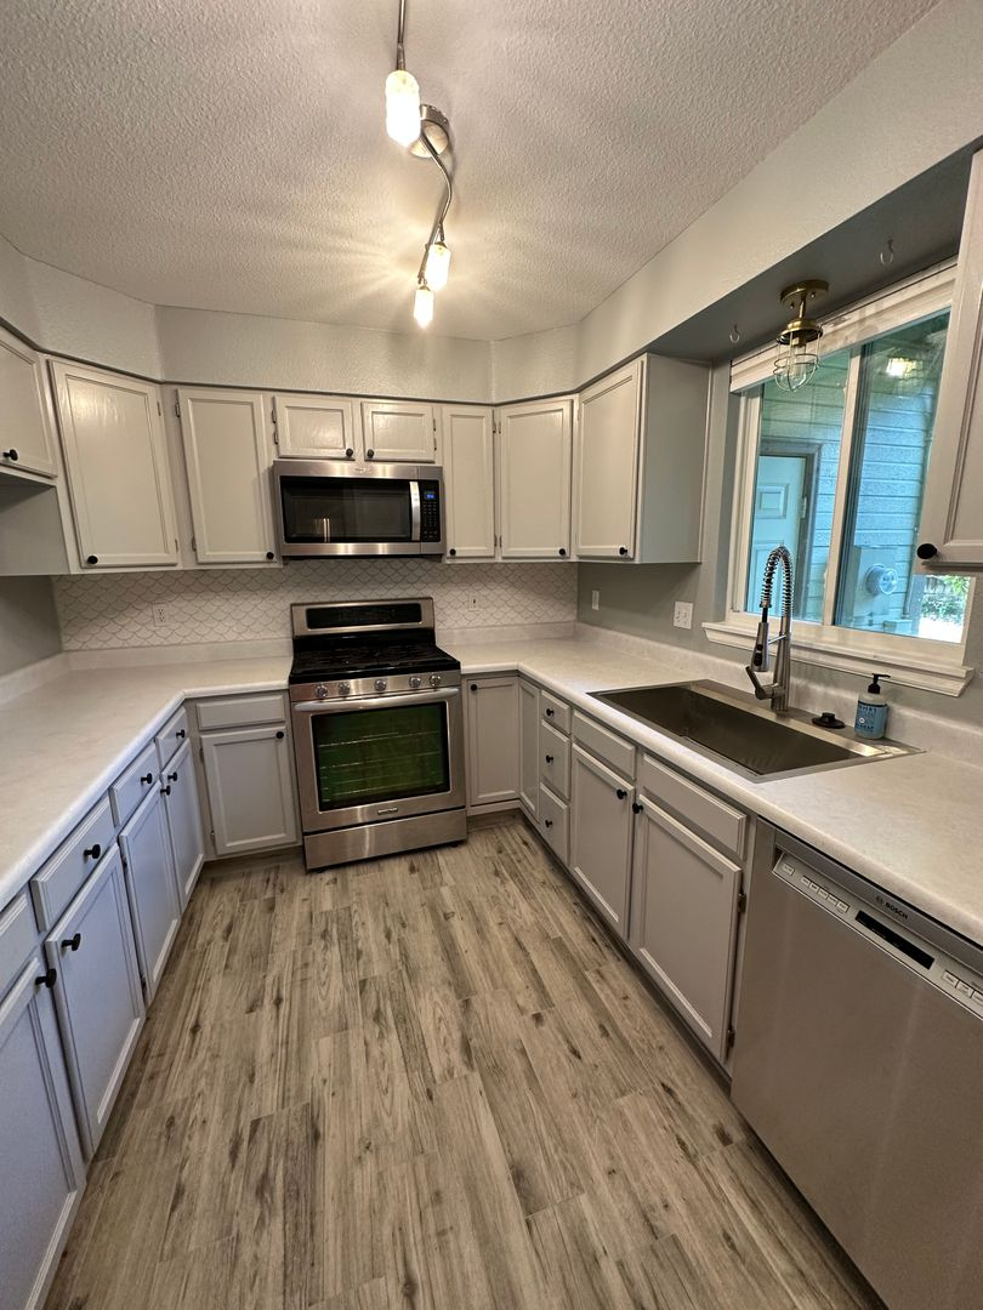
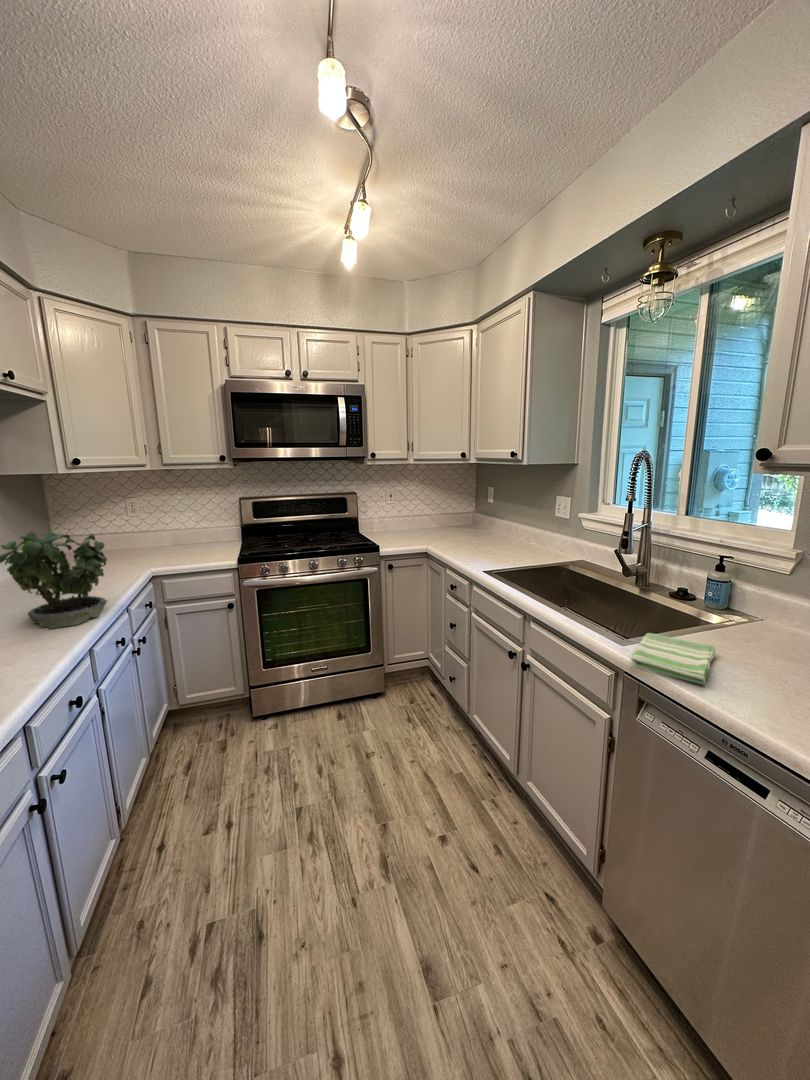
+ dish towel (673, 654)
+ potted plant (57, 571)
